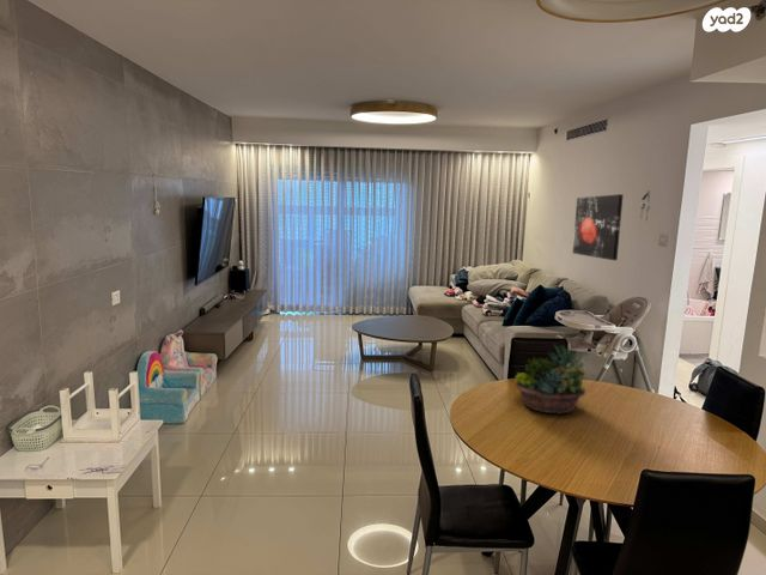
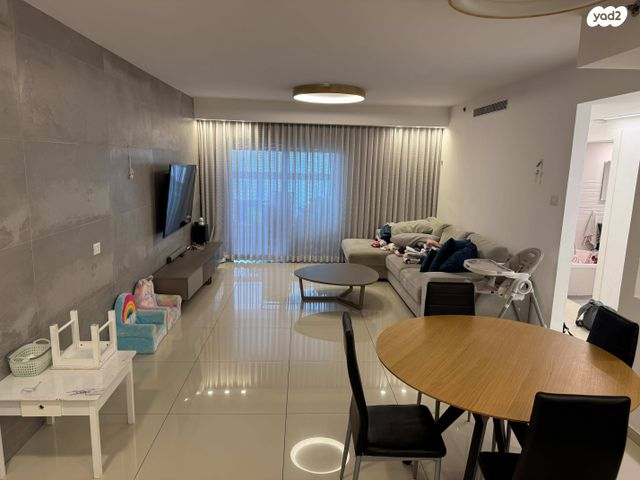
- succulent planter (549, 375)
- wall art (595, 226)
